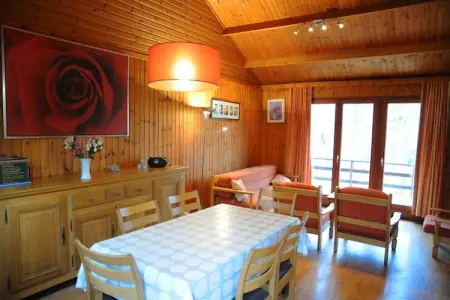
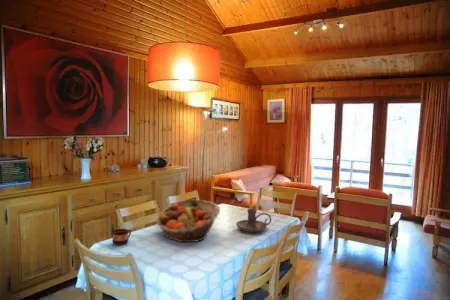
+ fruit basket (187, 219)
+ candle holder (254, 219)
+ cup (121, 237)
